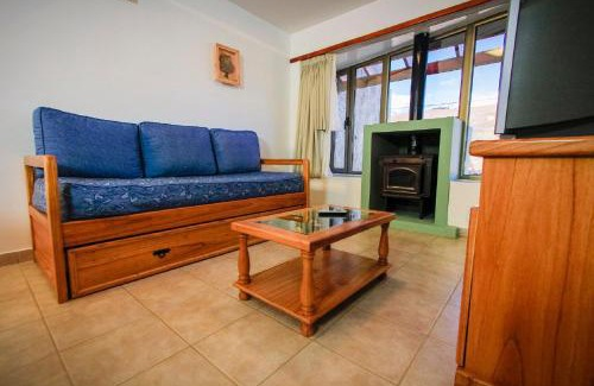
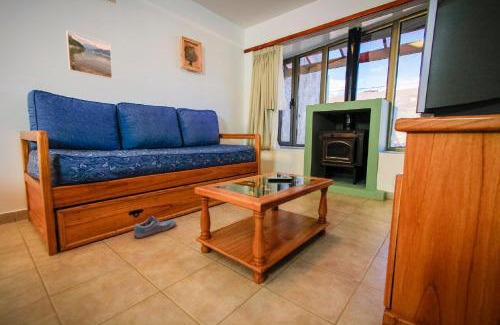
+ shoe (154, 222)
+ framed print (90, 56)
